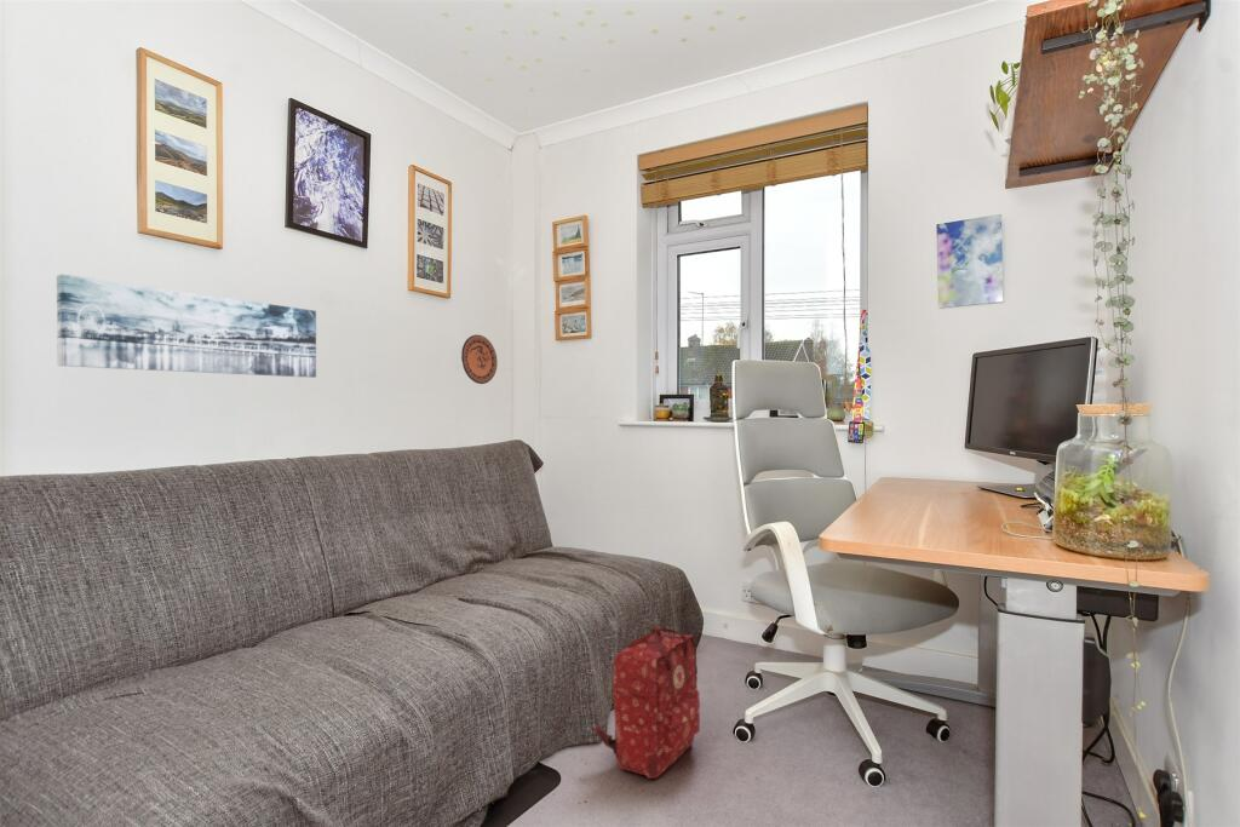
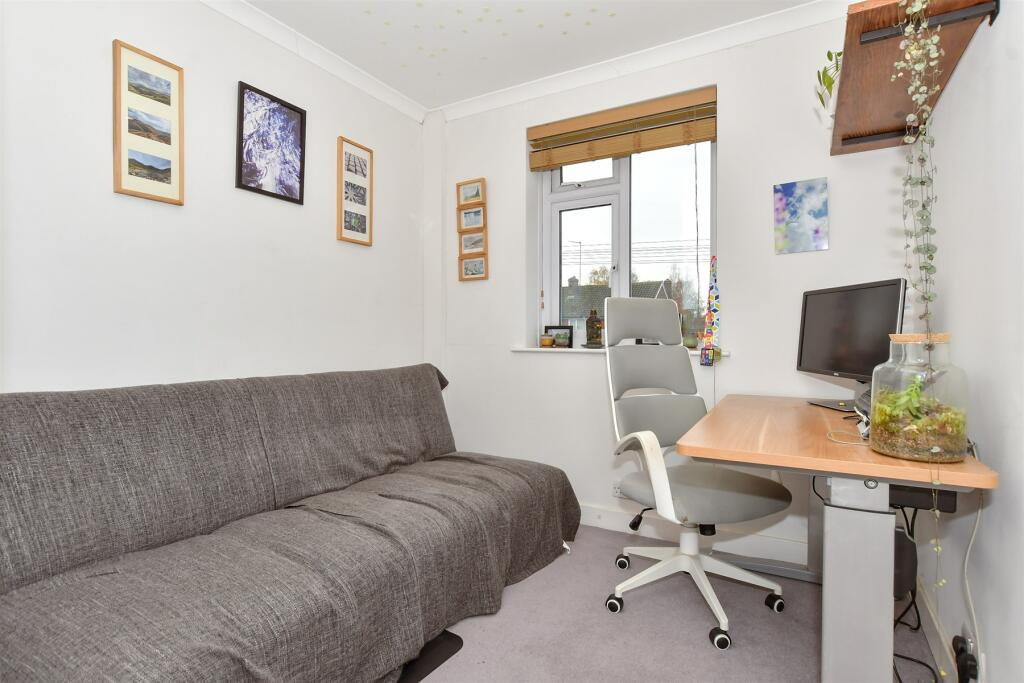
- wall art (206, 333)
- backpack (648, 689)
- decorative plate (478, 358)
